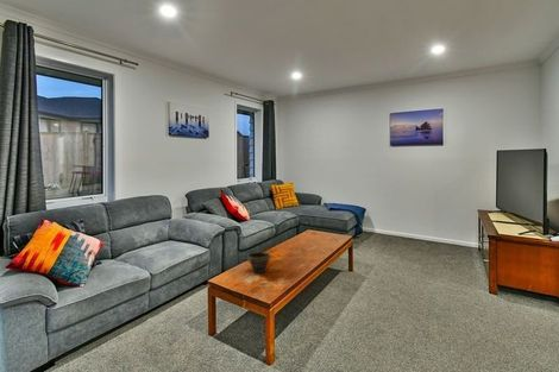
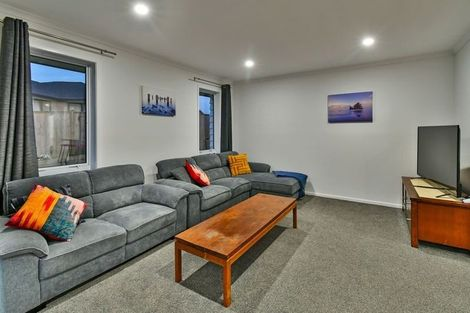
- bowl (258, 263)
